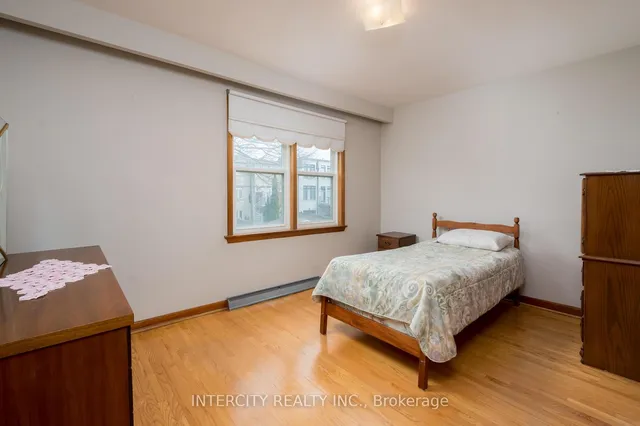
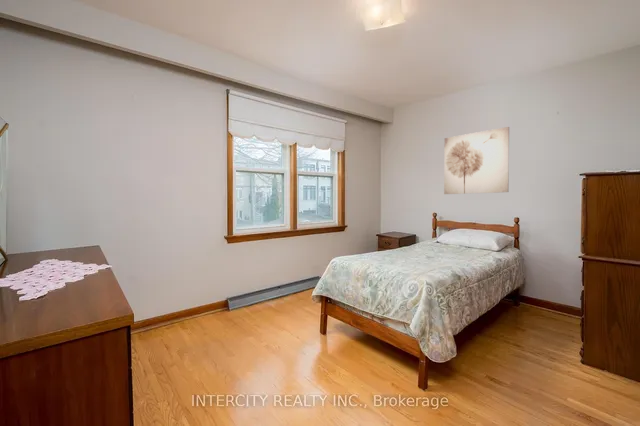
+ wall art (474, 163)
